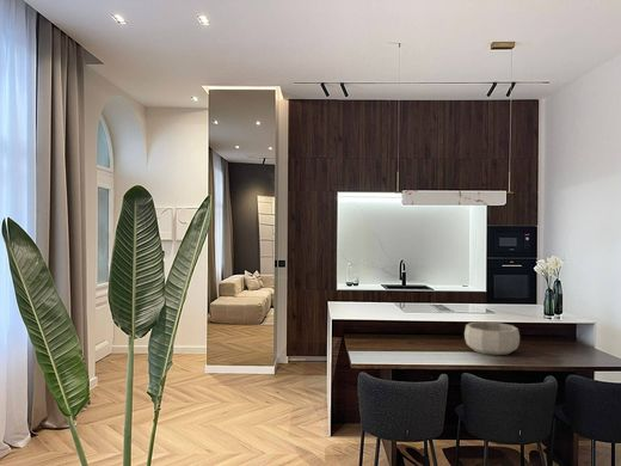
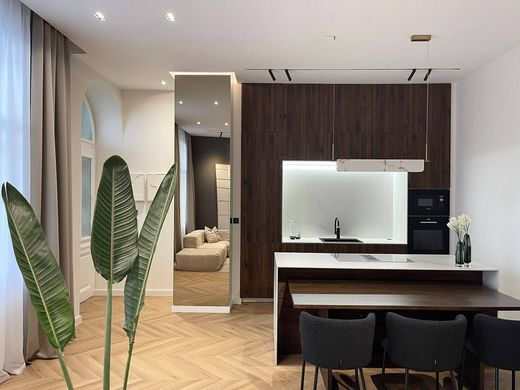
- decorative bowl (491, 338)
